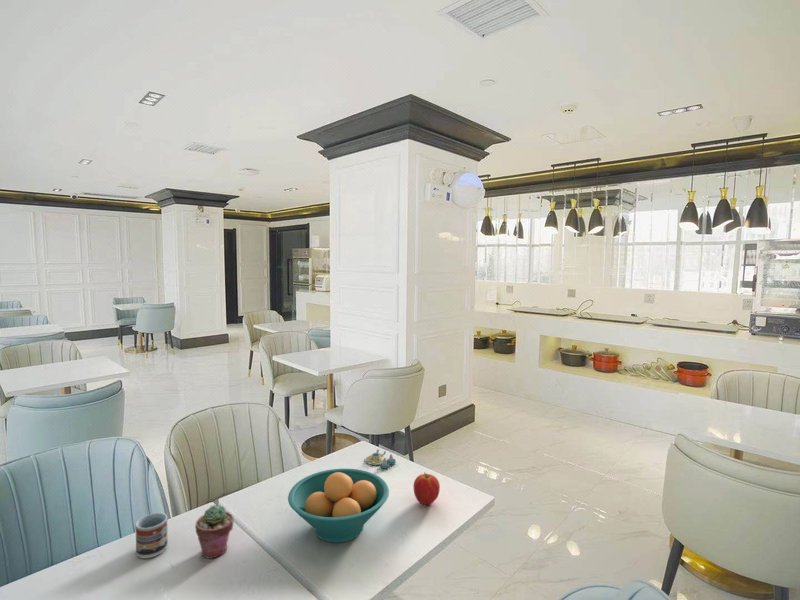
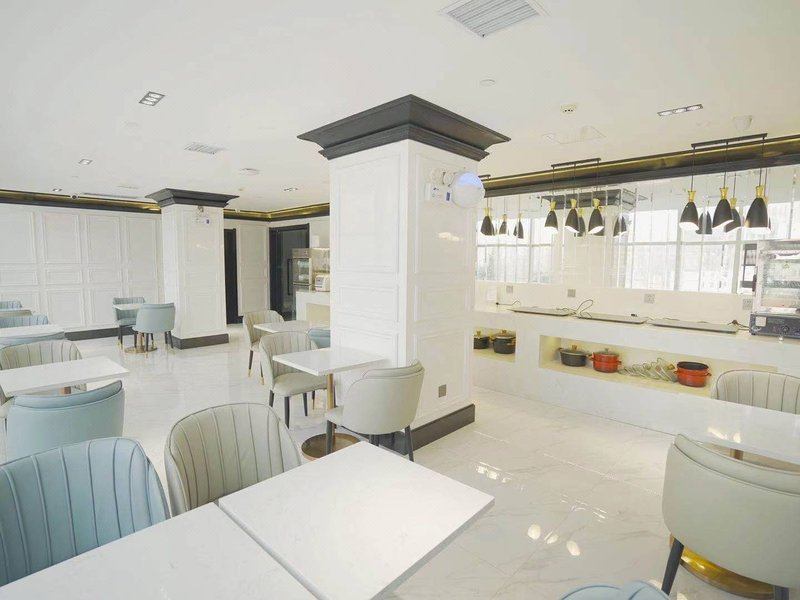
- salt and pepper shaker set (379, 457)
- cup (154, 531)
- potted succulent (214, 528)
- apple (426, 487)
- fruit bowl (339, 501)
